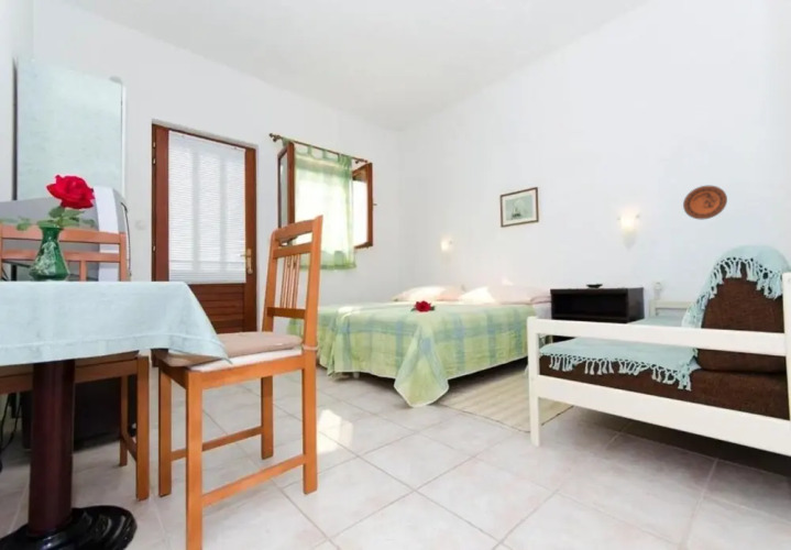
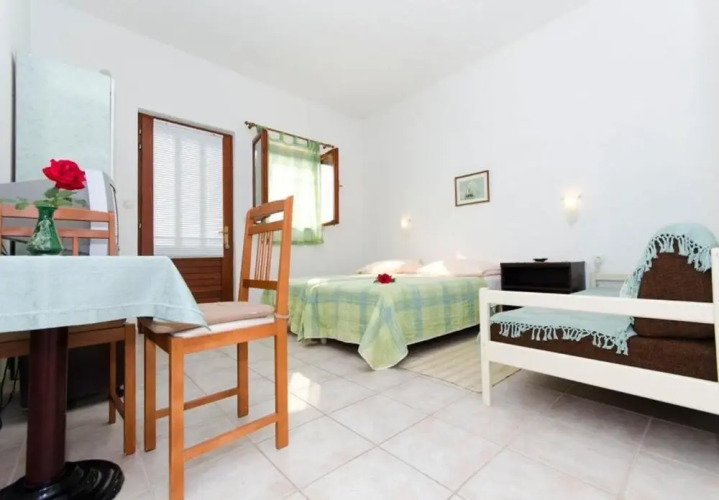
- decorative plate (704, 202)
